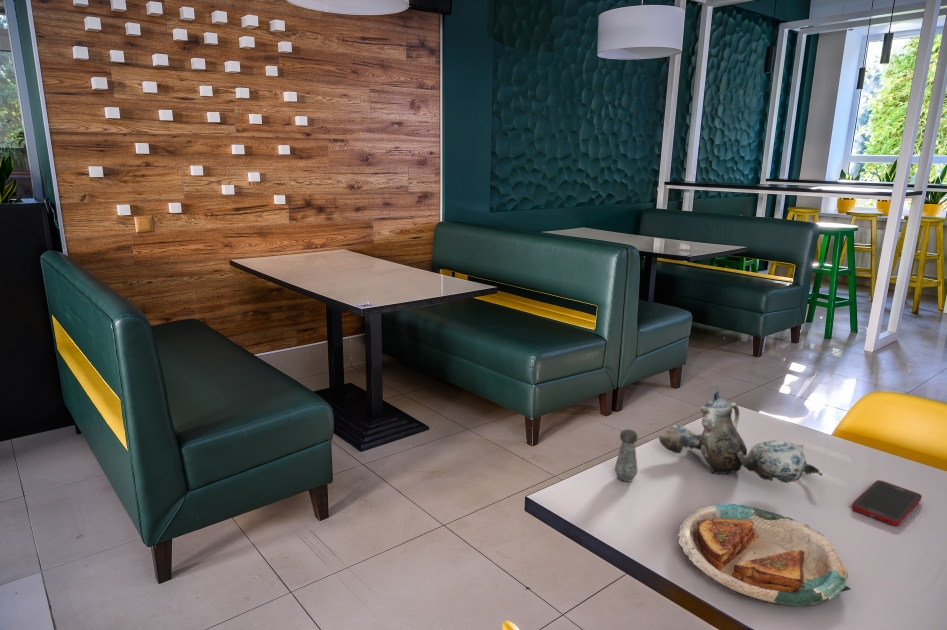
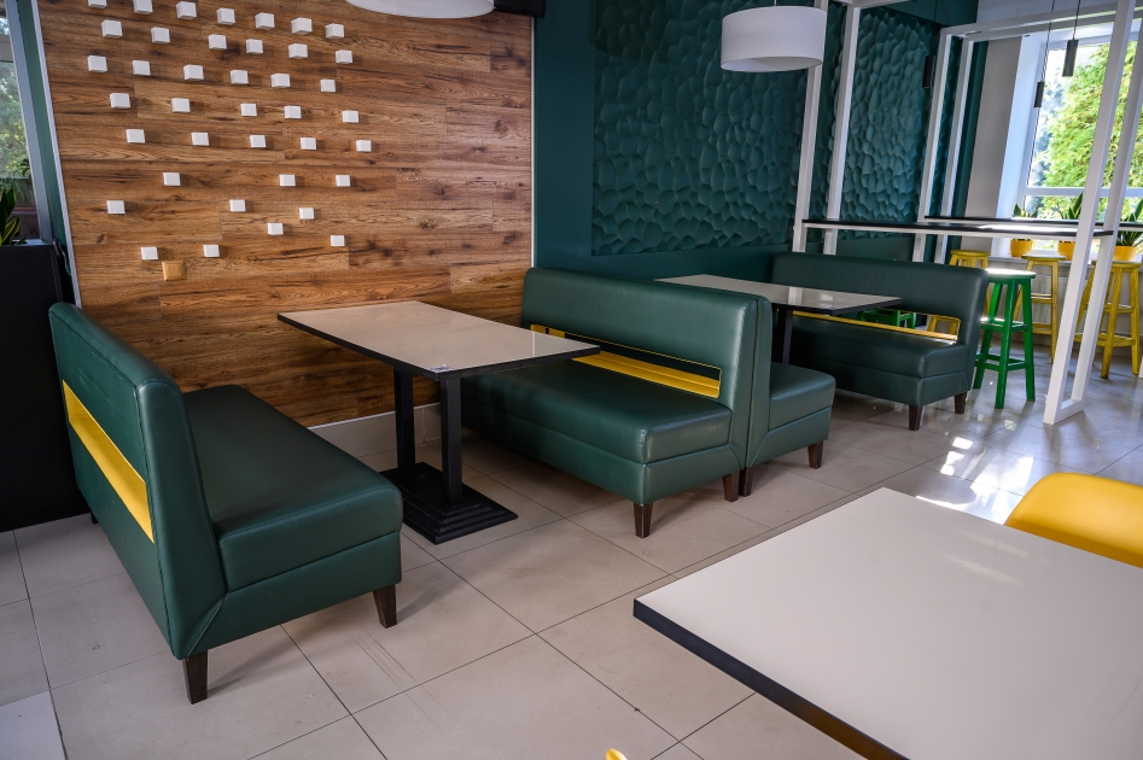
- teapot (738, 433)
- plate (761, 550)
- cell phone (887, 501)
- salt shaker (627, 455)
